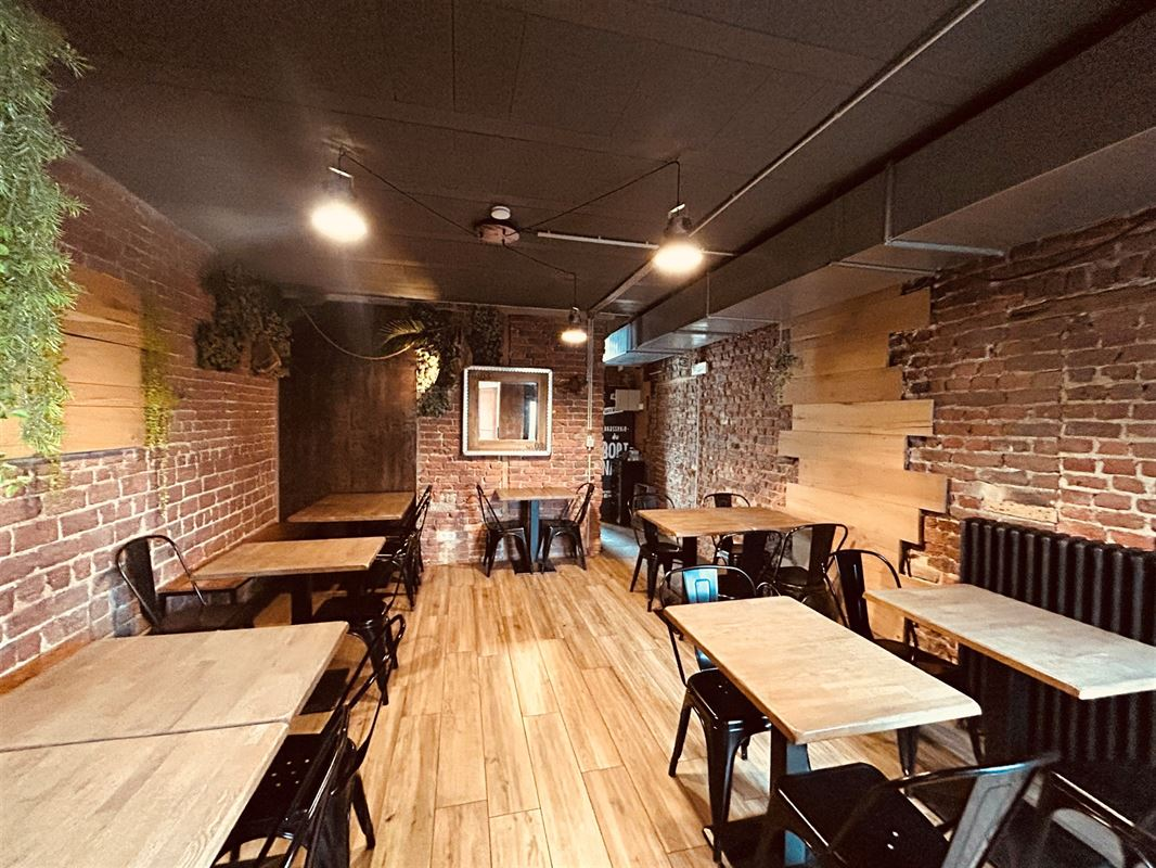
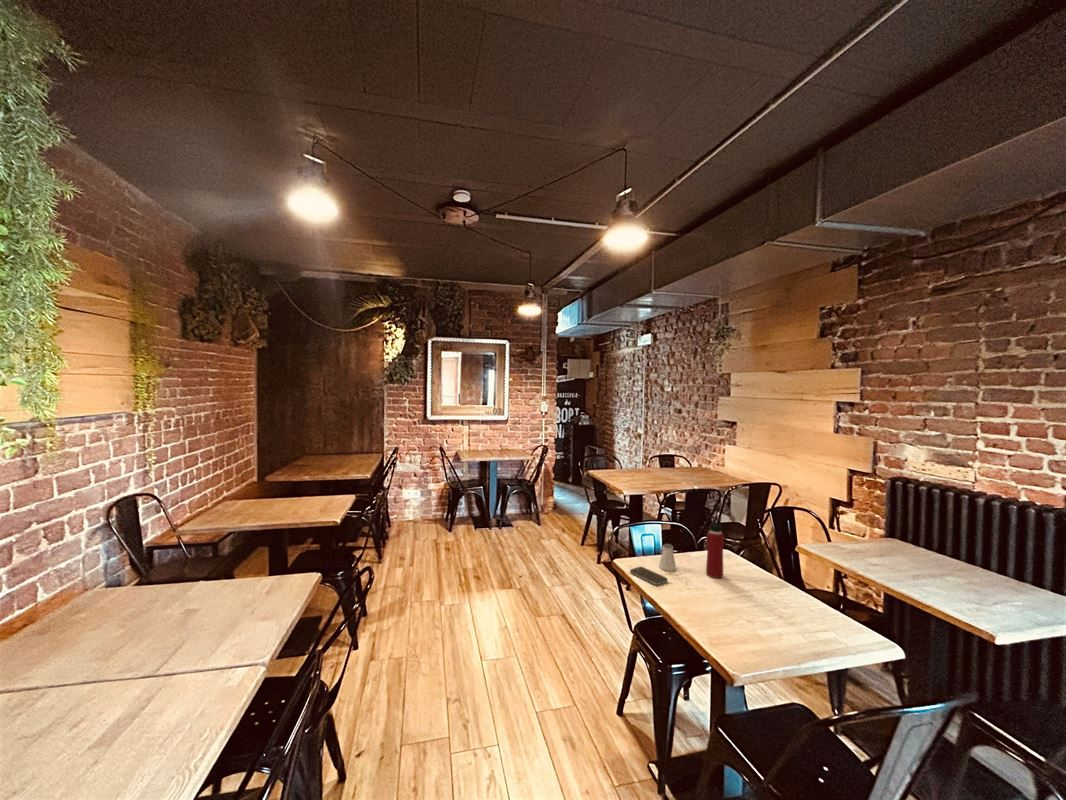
+ water bottle (715, 546)
+ smartphone (648, 575)
+ saltshaker (667, 556)
